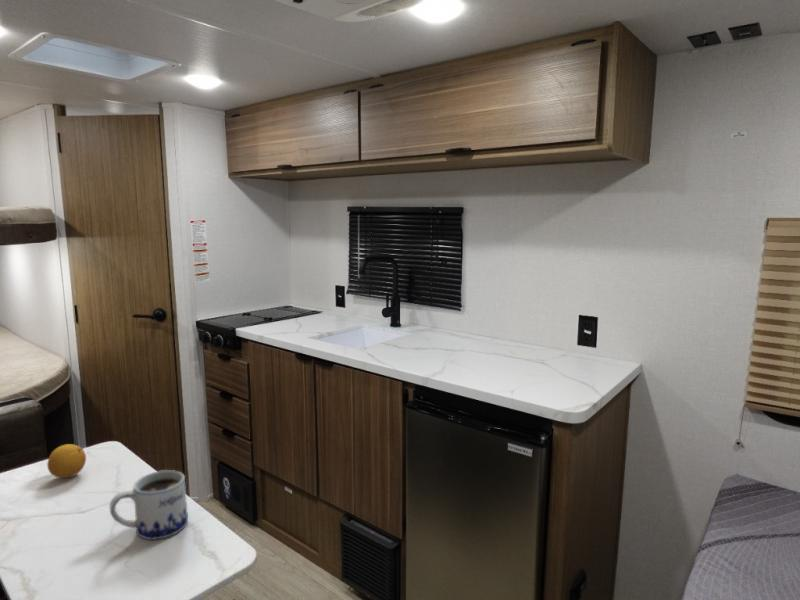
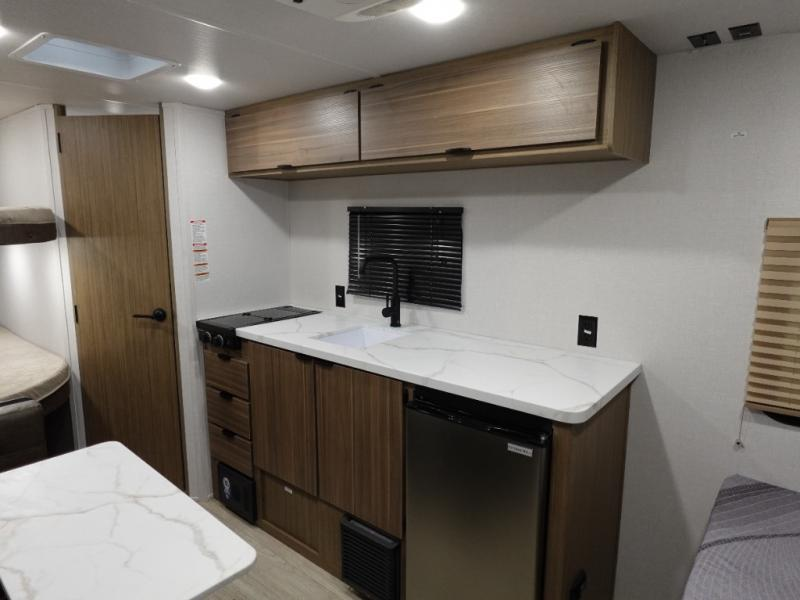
- mug (153, 505)
- fruit (66, 460)
